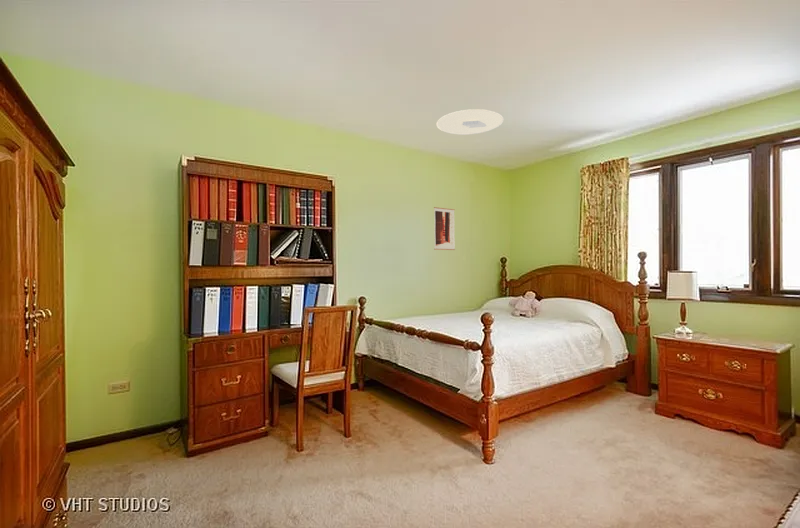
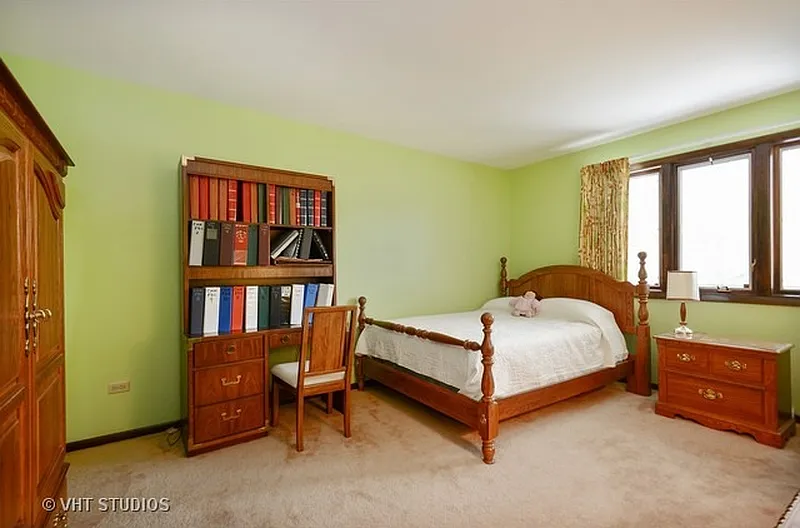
- wall art (444, 229)
- ceiling light (469, 119)
